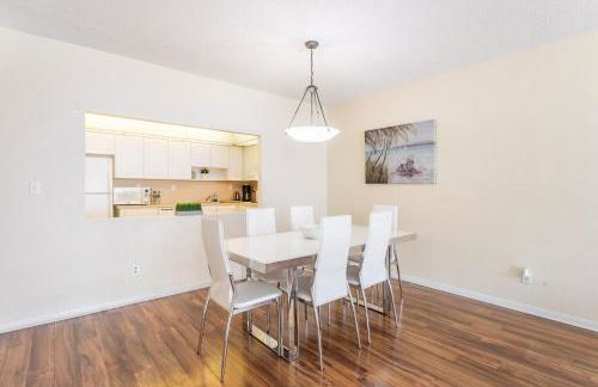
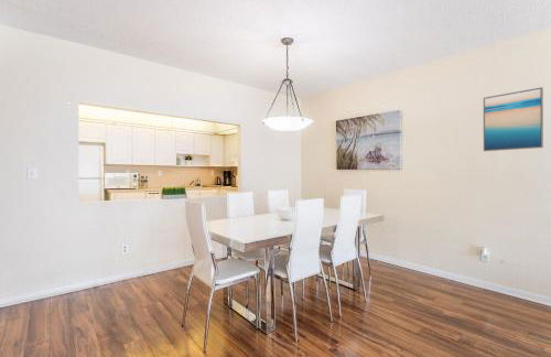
+ wall art (511, 121)
